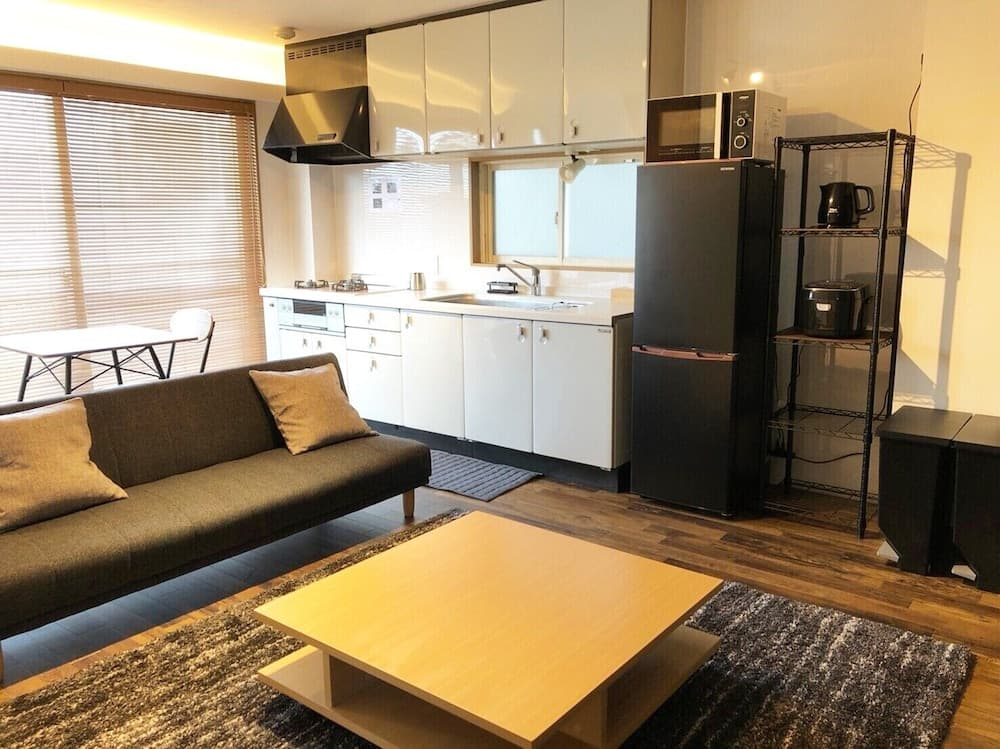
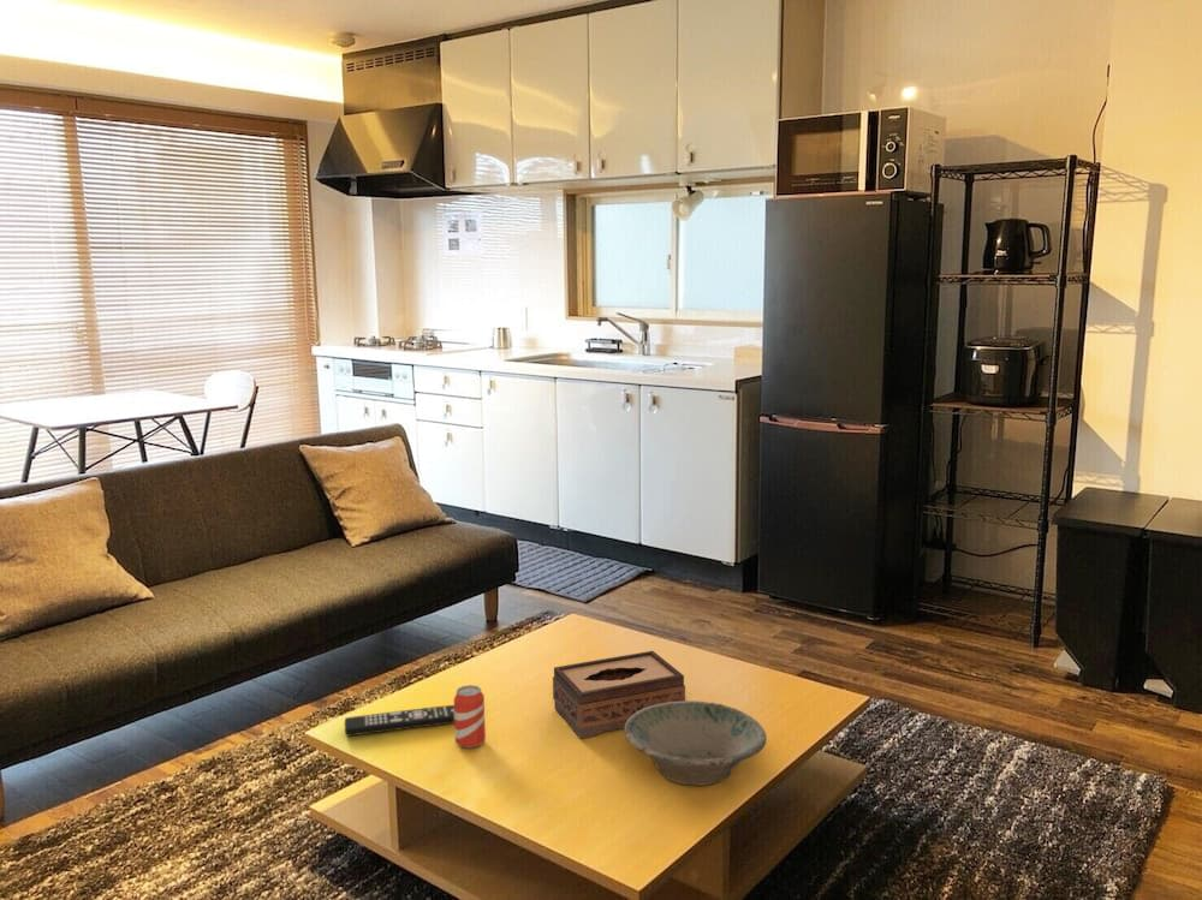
+ tissue box (618, 692)
+ remote control (403, 720)
+ beverage can (469, 716)
+ bowl (694, 749)
